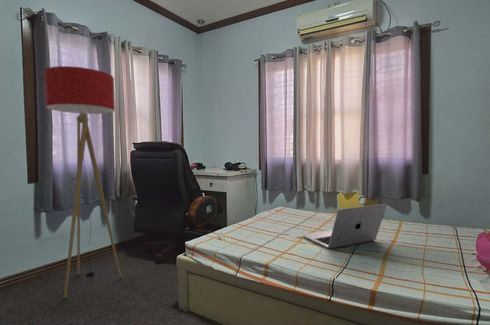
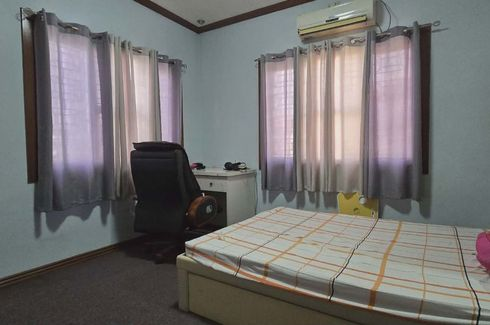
- laptop (342, 221)
- floor lamp (85, 183)
